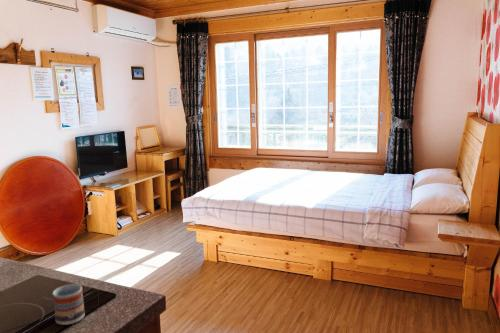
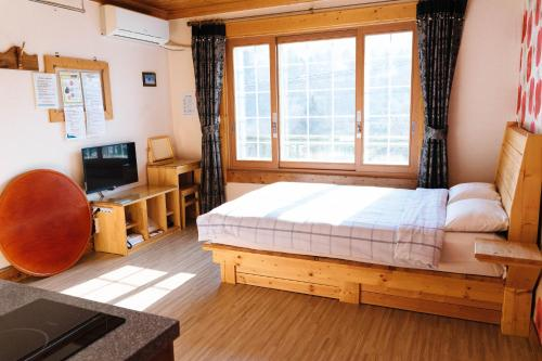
- cup (65, 302)
